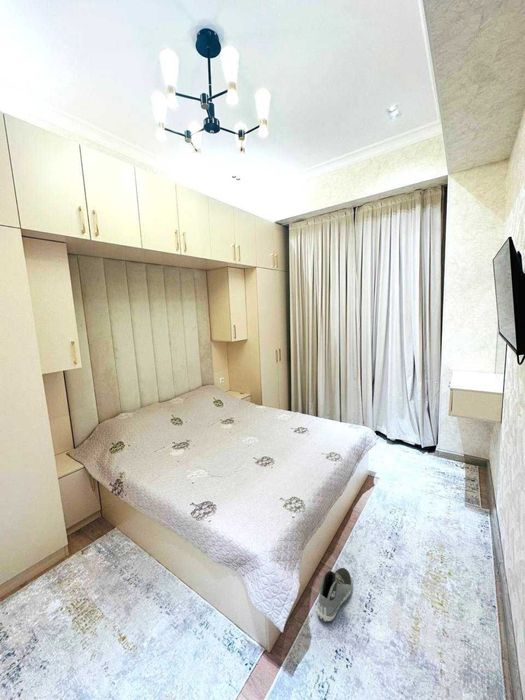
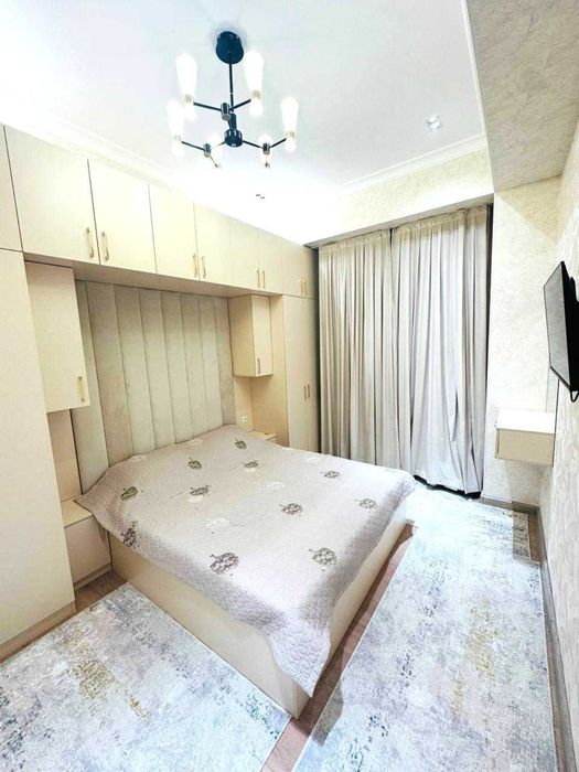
- sneaker (336, 582)
